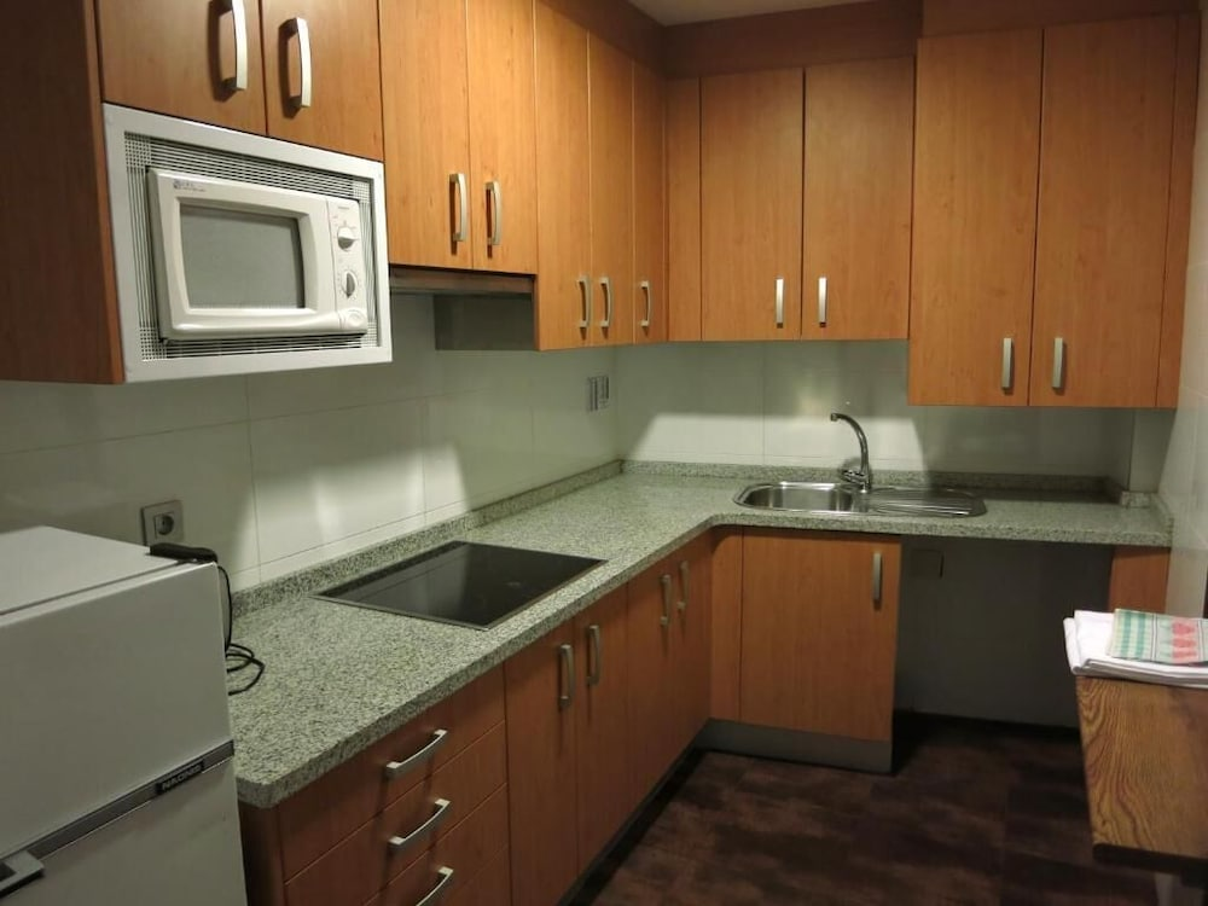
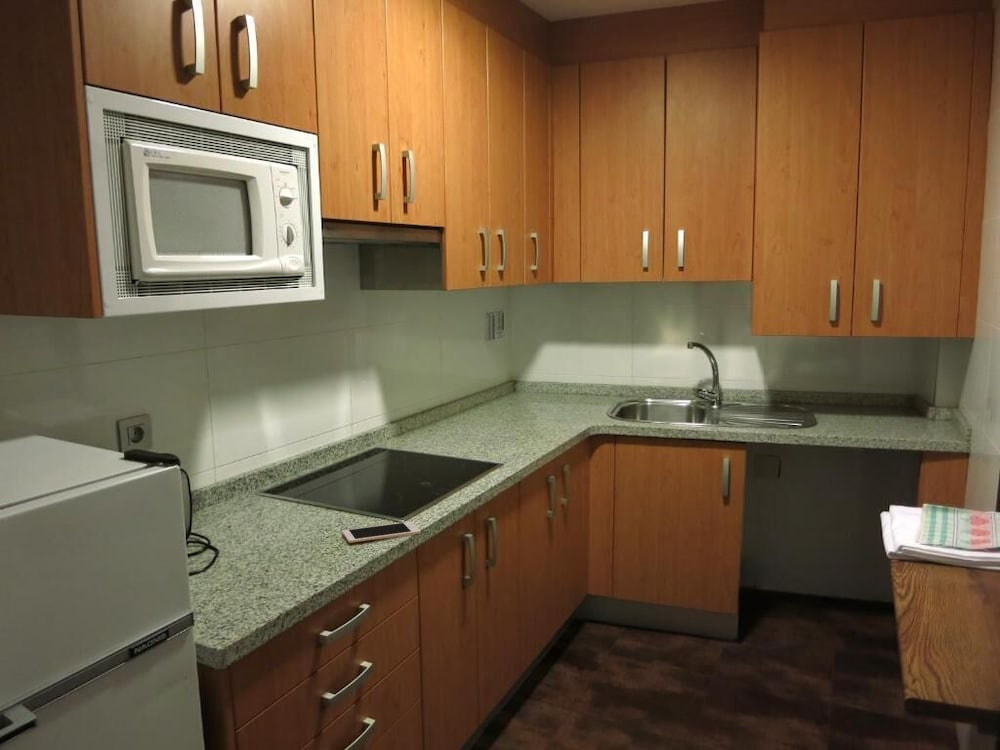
+ cell phone (381, 531)
